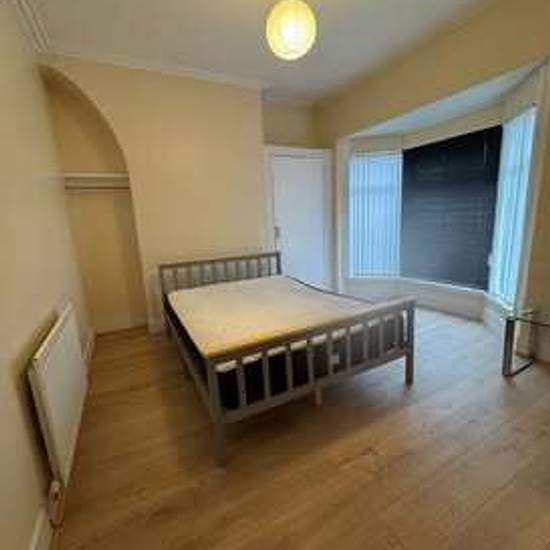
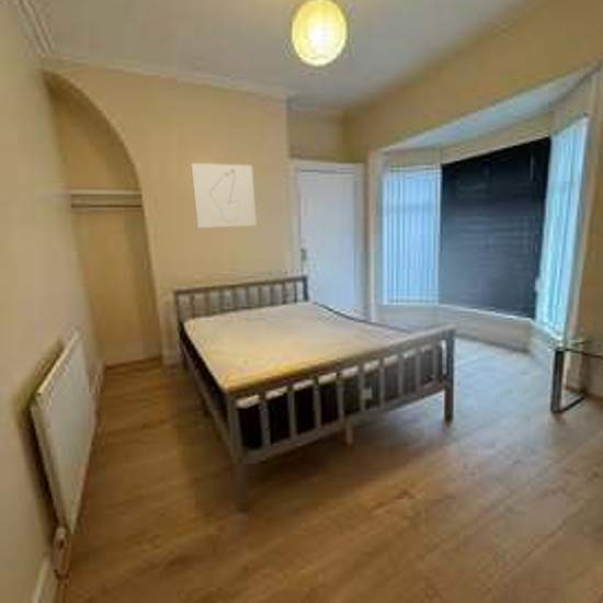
+ wall art (225, 195)
